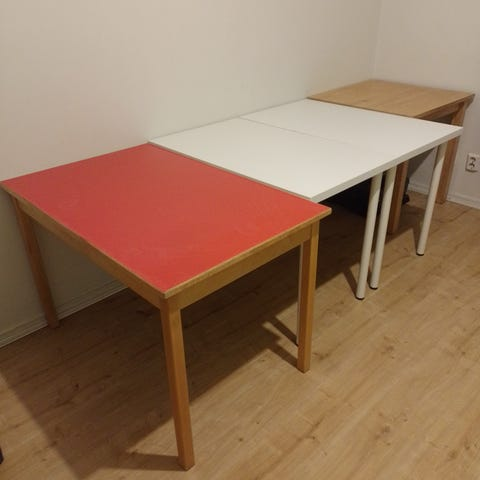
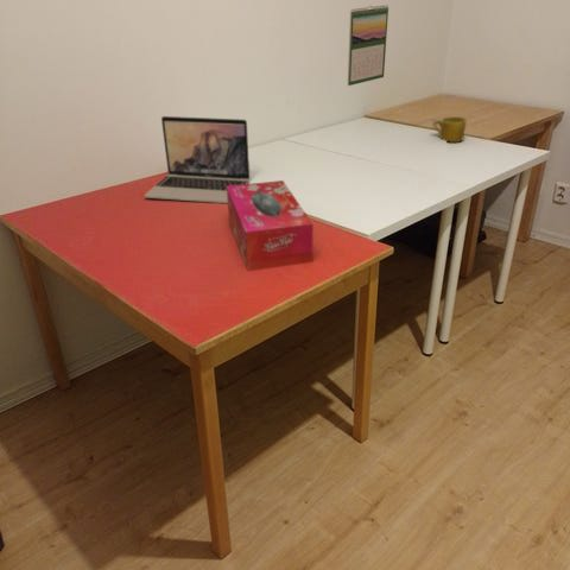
+ mug (448, 128)
+ laptop (195, 158)
+ tissue box (266, 222)
+ calendar (368, 44)
